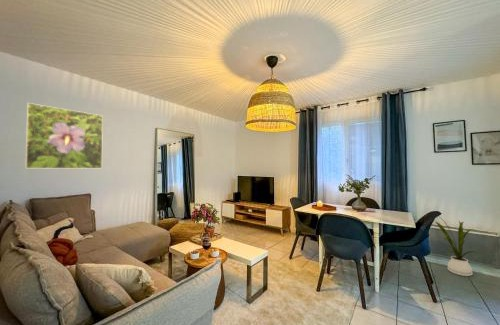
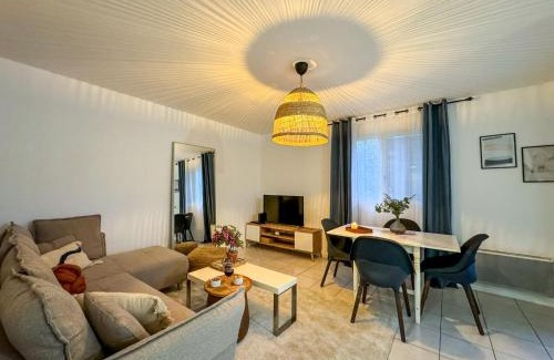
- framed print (68, 139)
- house plant (455, 243)
